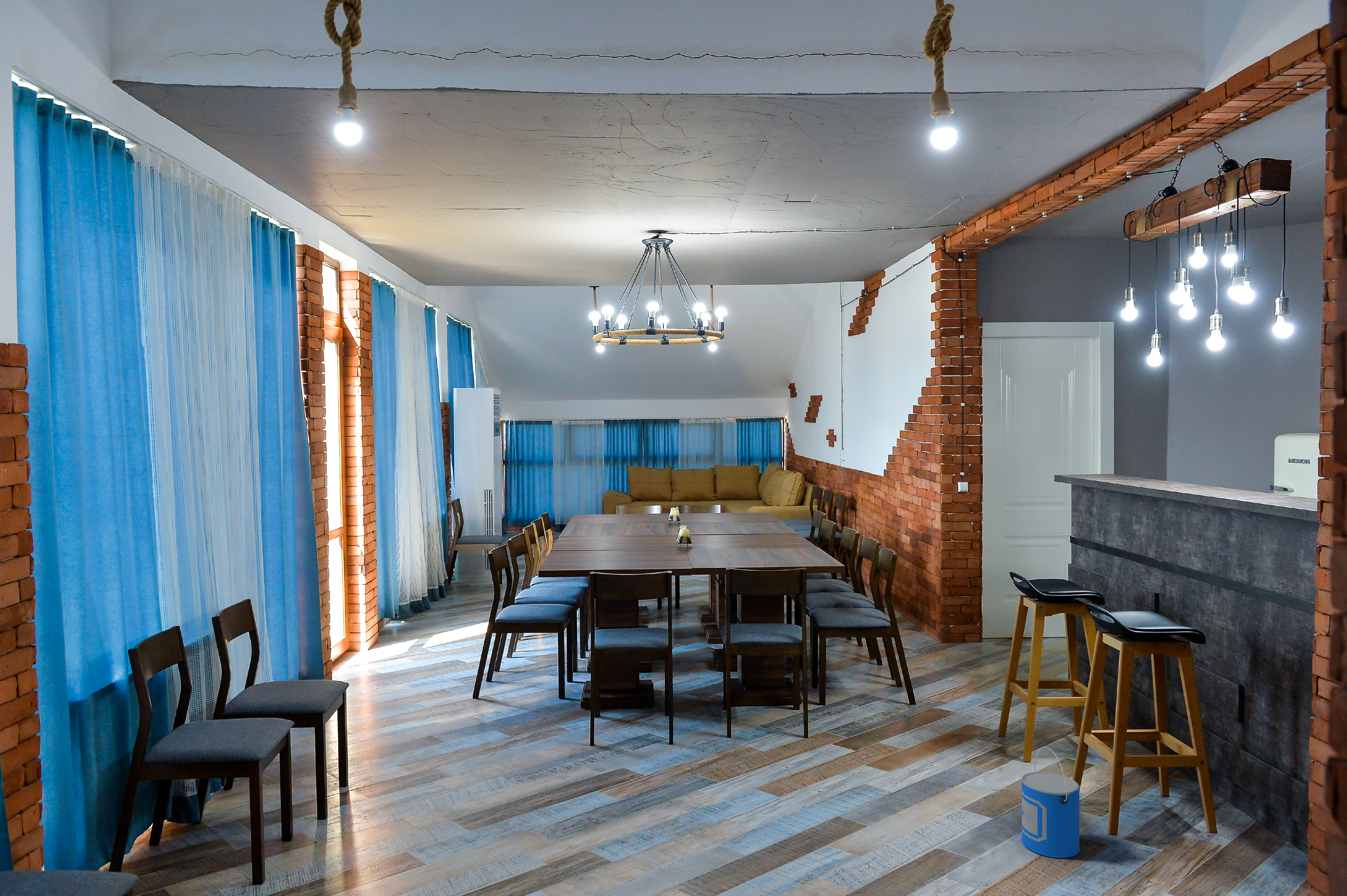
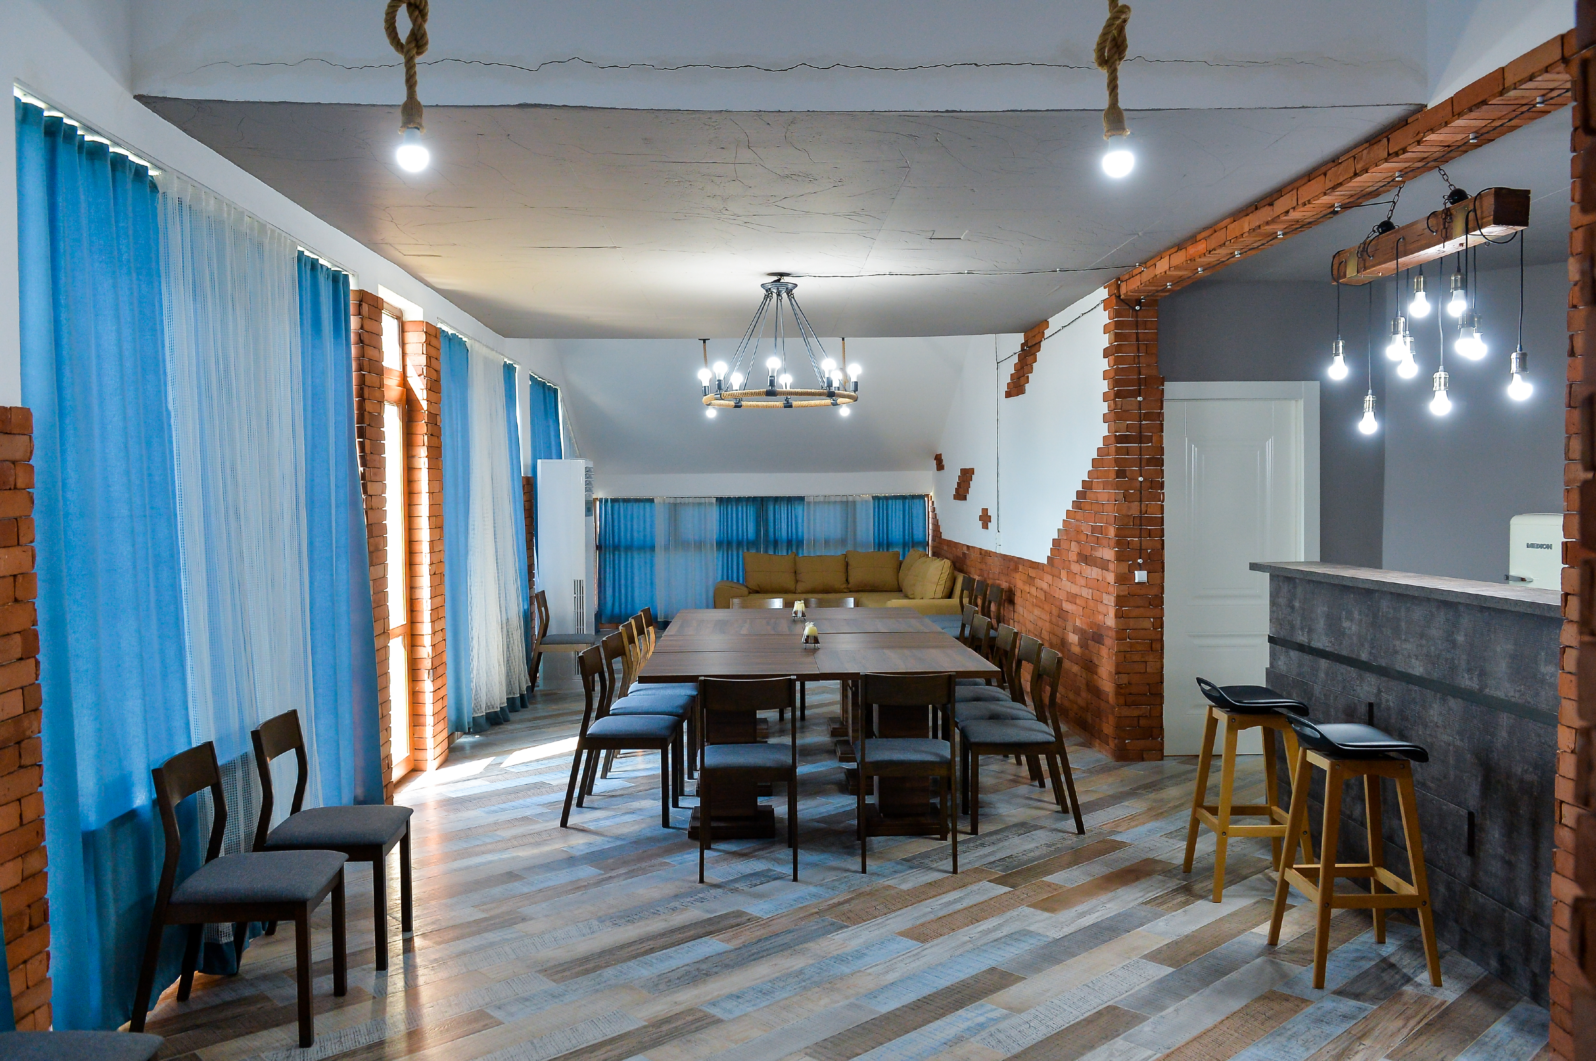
- bucket (1050, 797)
